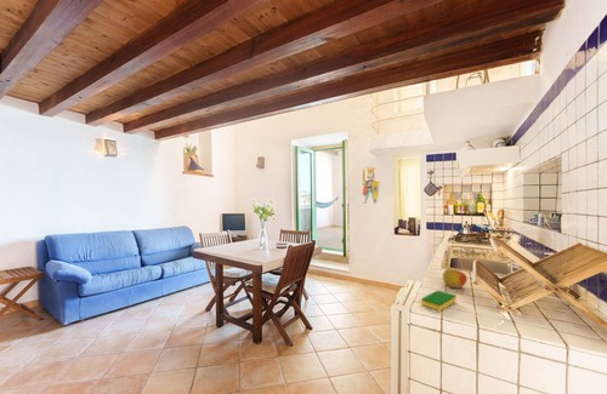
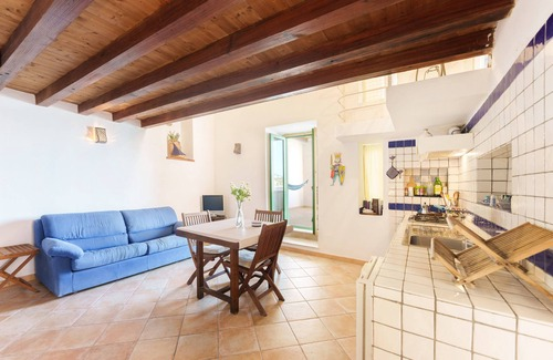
- apple (454, 278)
- dish sponge (438, 299)
